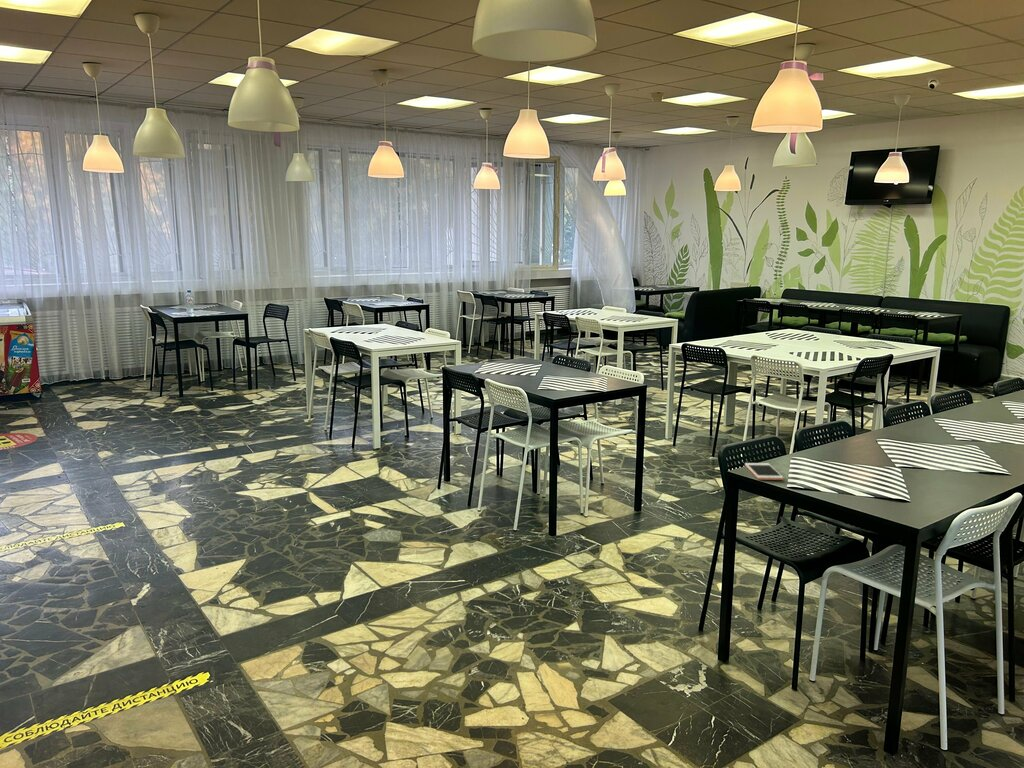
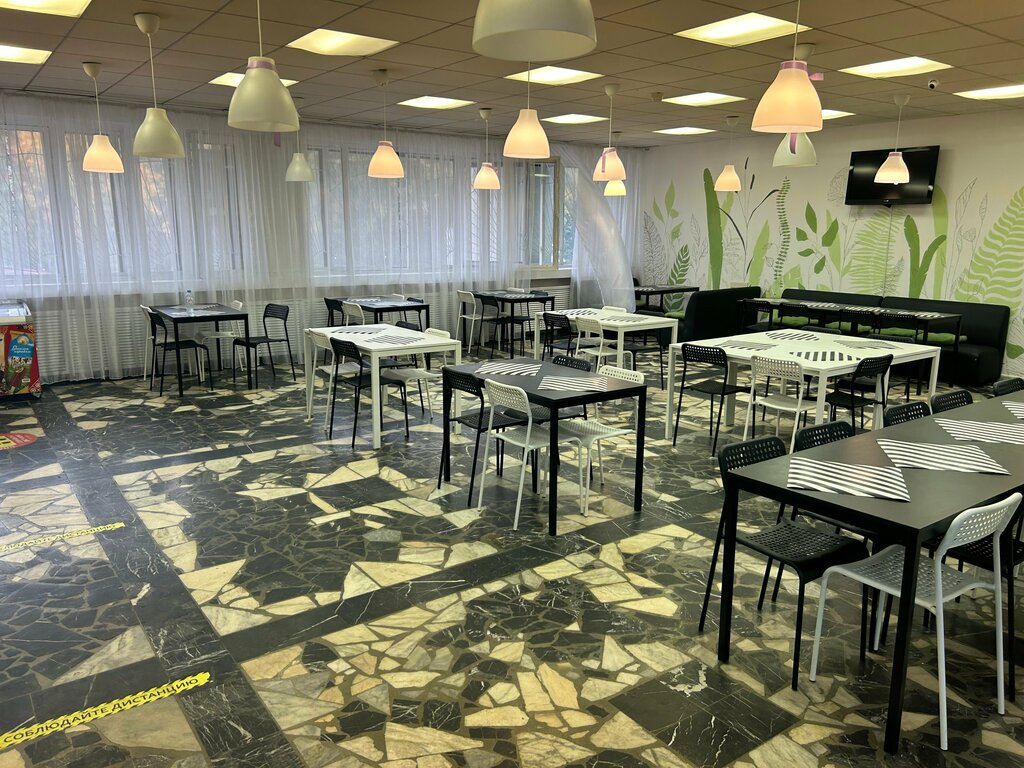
- cell phone (763, 471)
